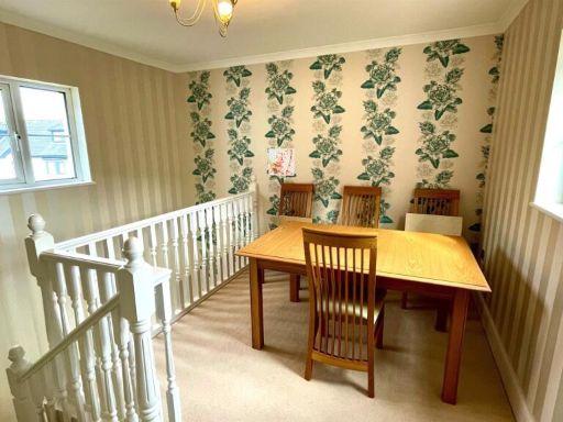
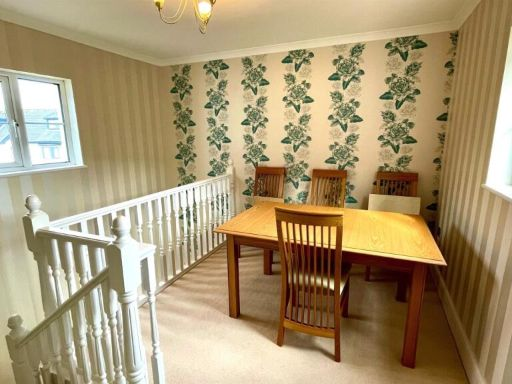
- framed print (280, 162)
